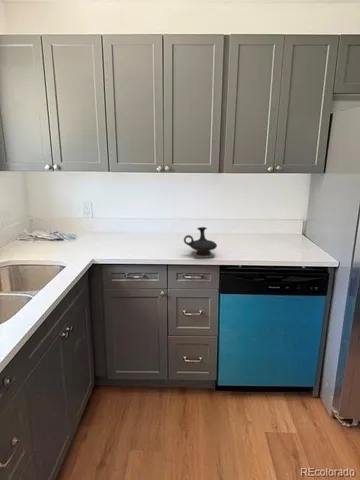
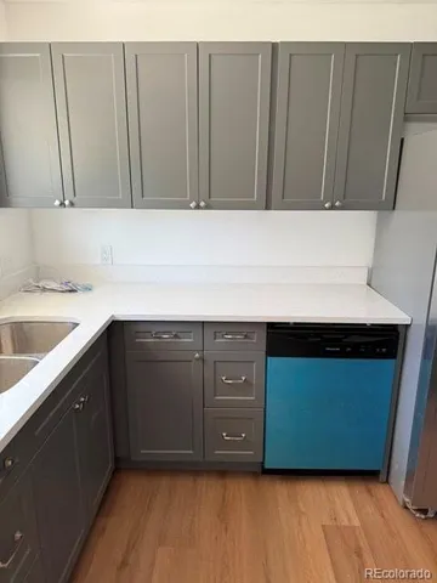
- teapot (199, 241)
